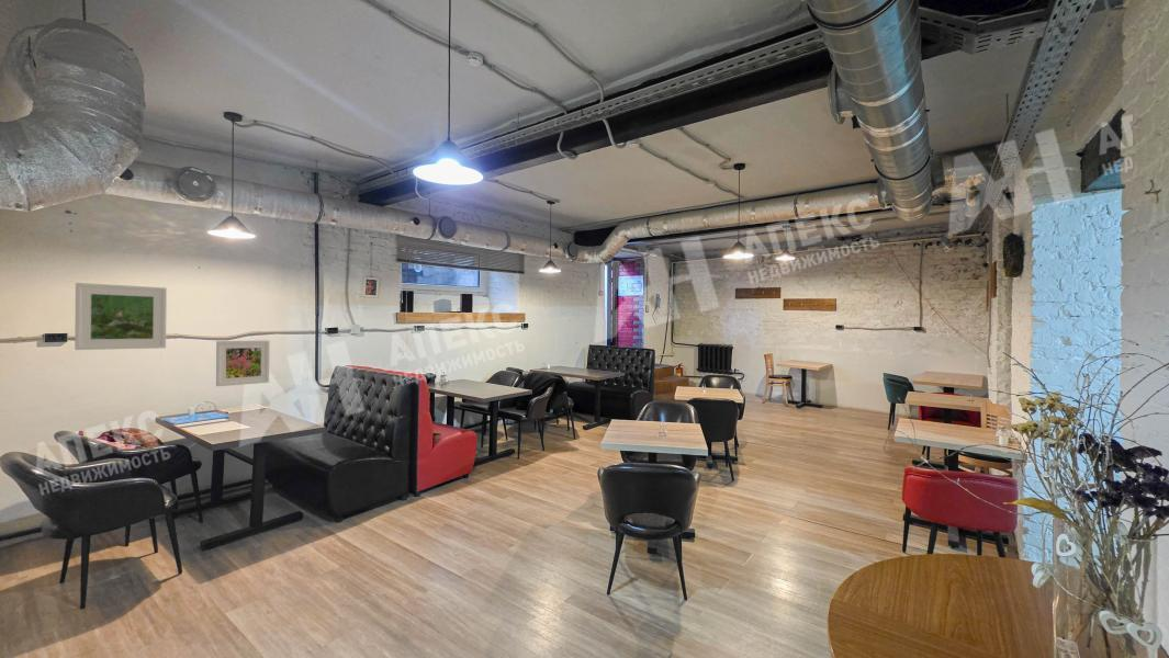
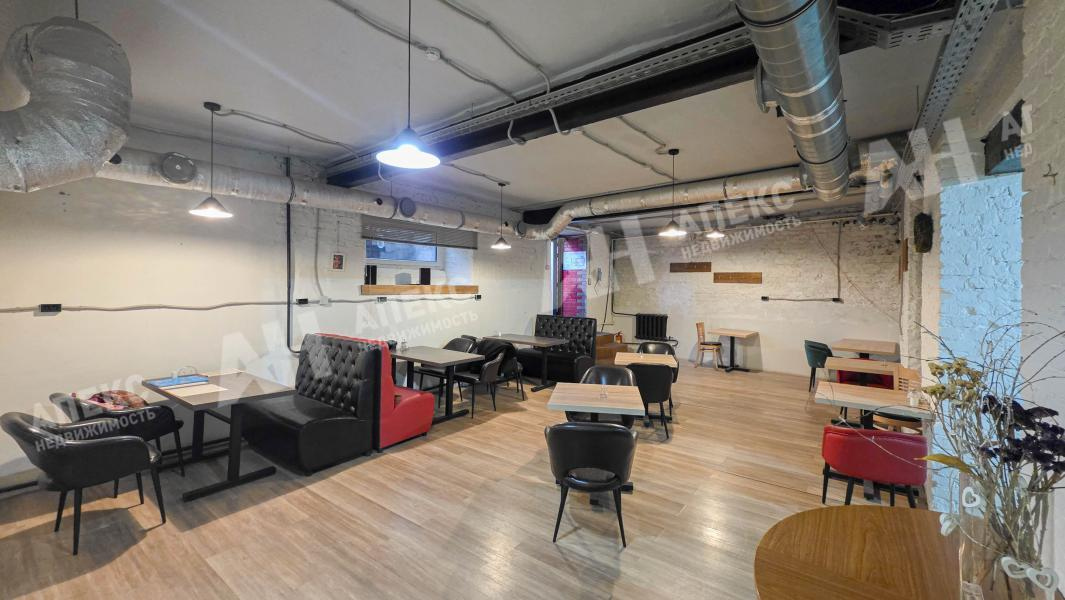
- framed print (244, 362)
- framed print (123, 317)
